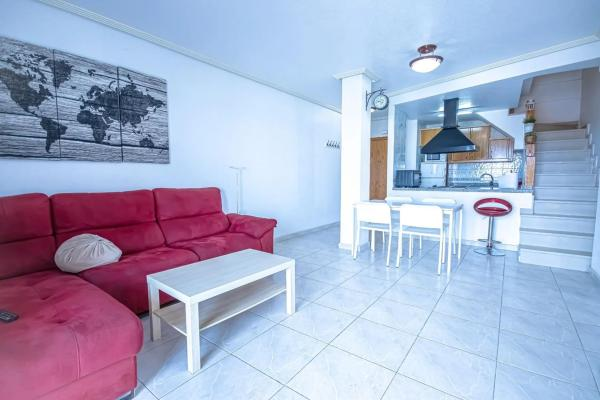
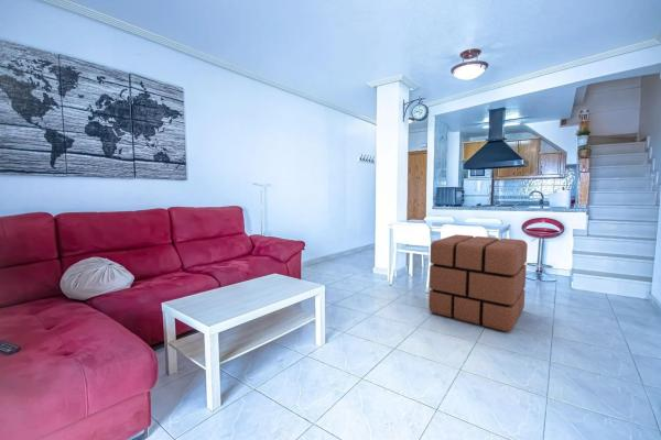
+ pouf (477, 276)
